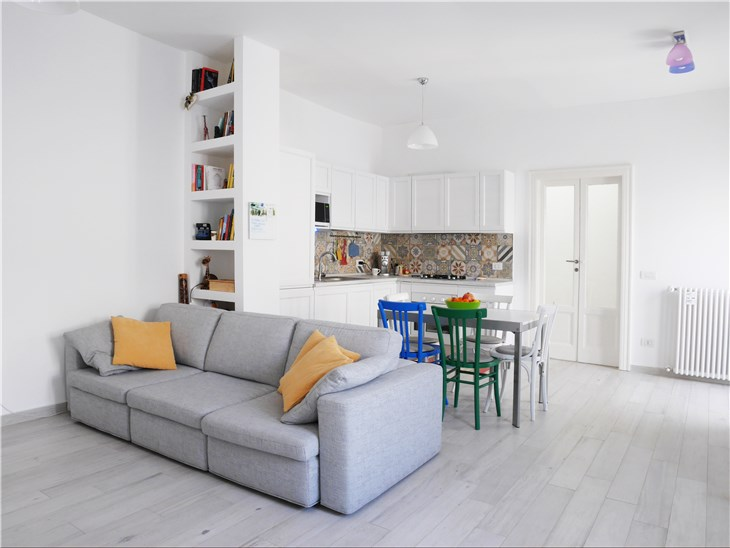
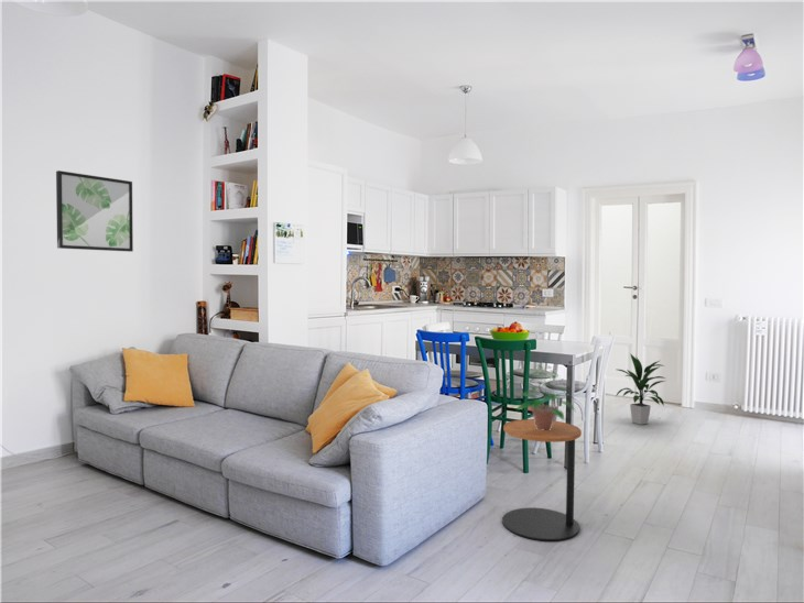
+ side table (567, 475)
+ indoor plant (642, 388)
+ wall art (96, 212)
+ potted plant (545, 396)
